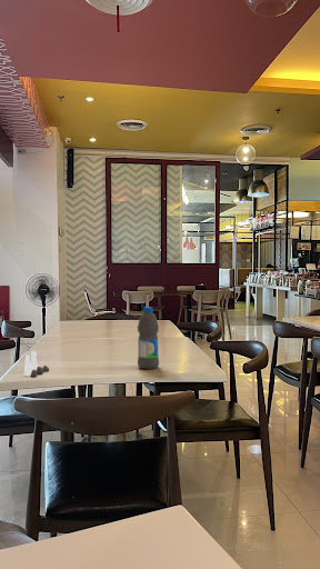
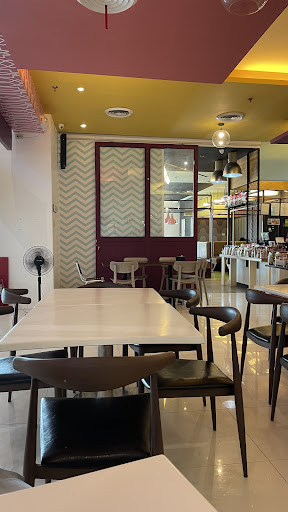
- water bottle (148, 337)
- salt and pepper shaker set (36, 362)
